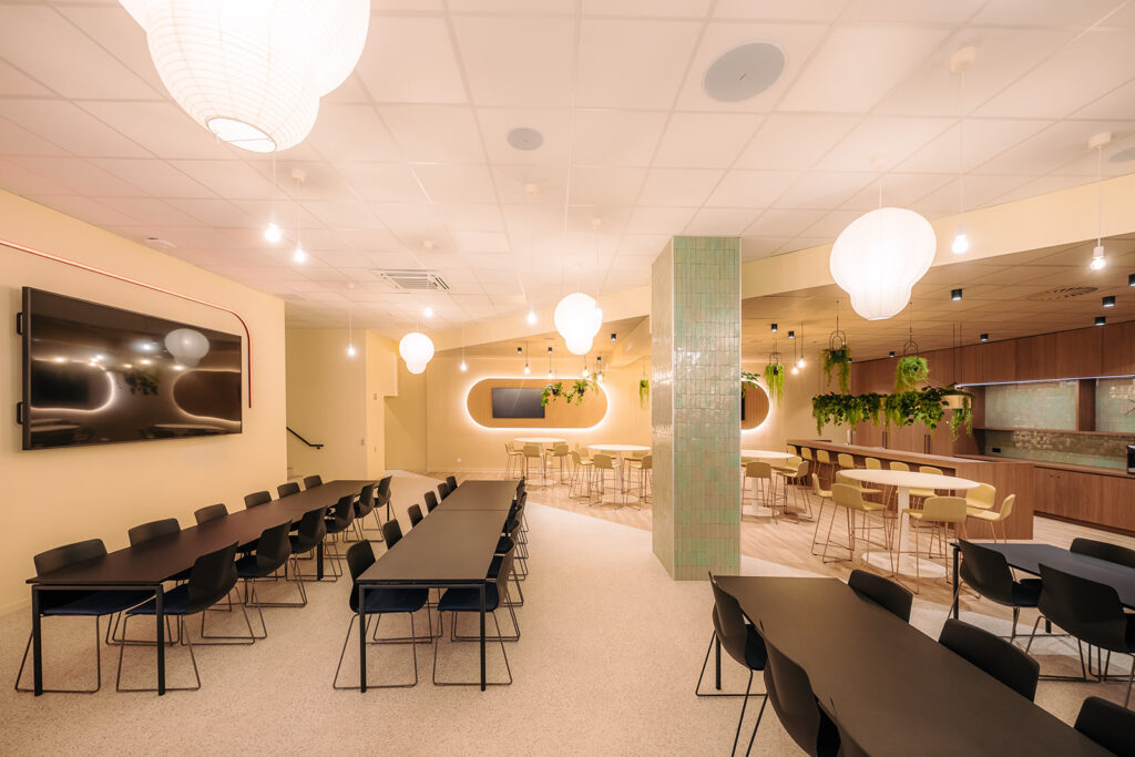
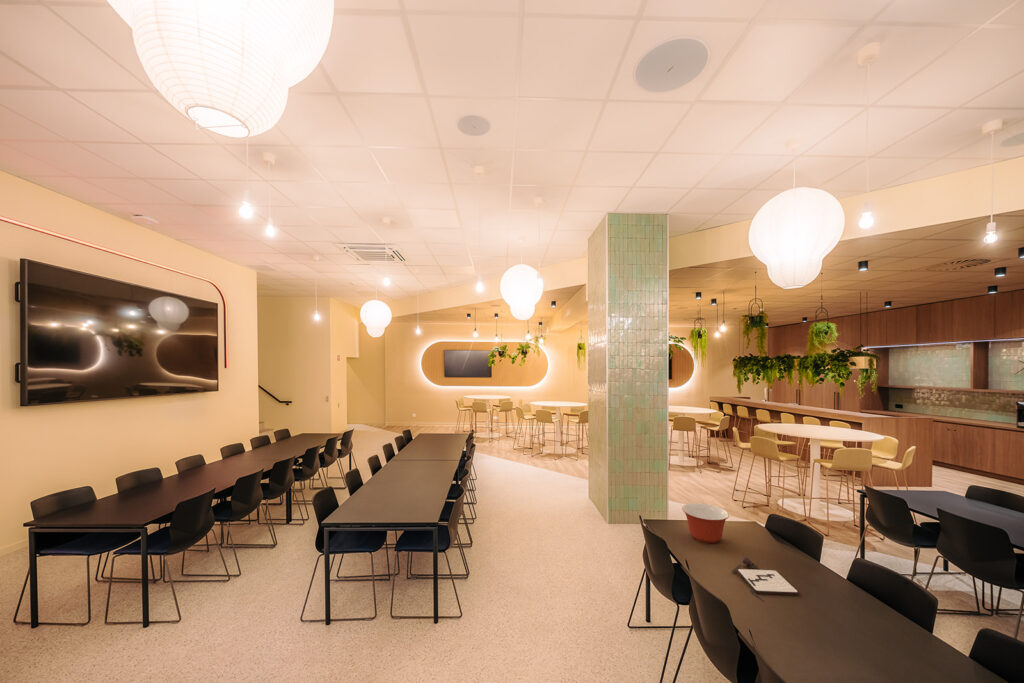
+ board game (763, 578)
+ mixing bowl (705, 524)
